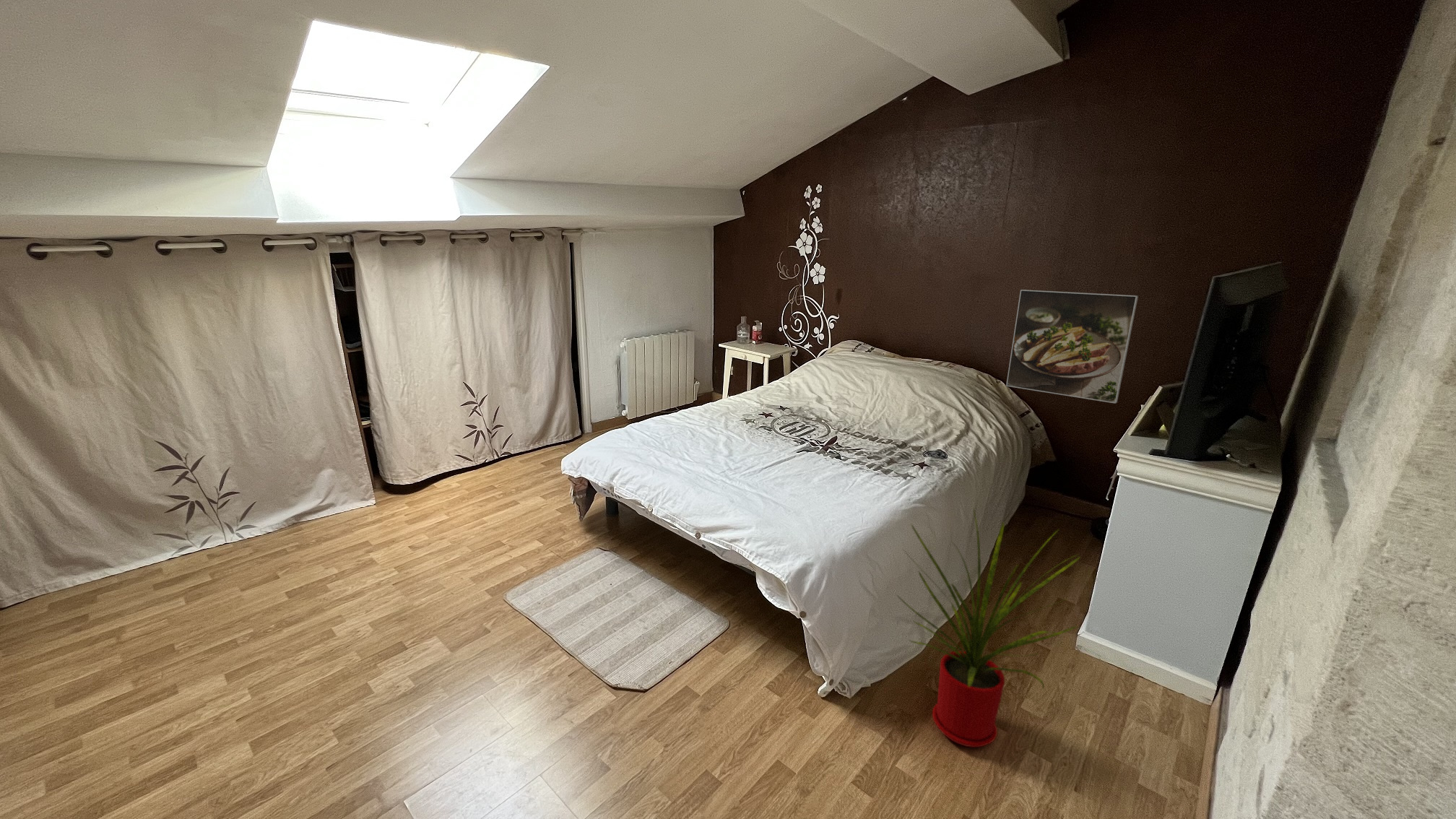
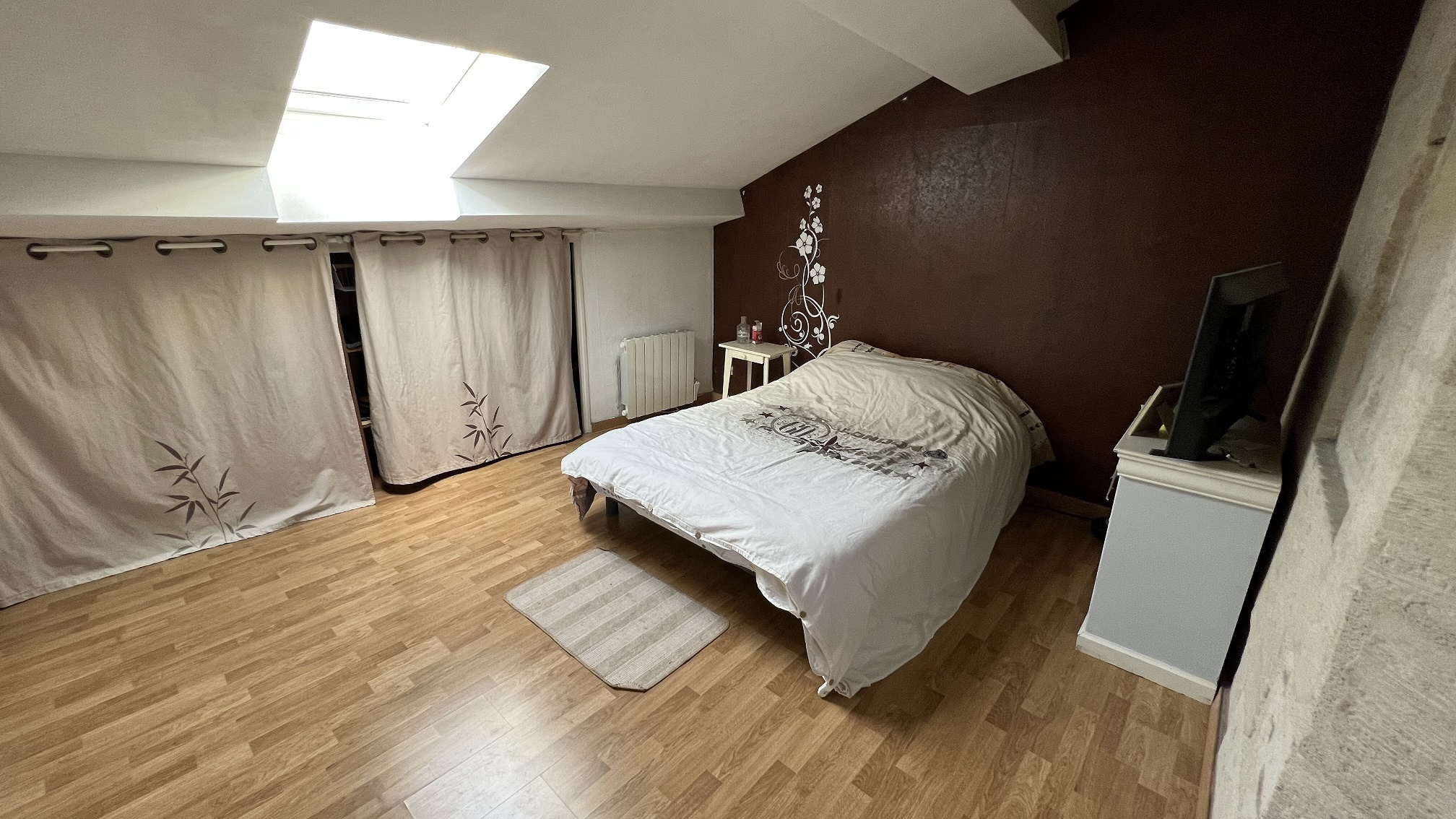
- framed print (1067, 344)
- house plant (975, 631)
